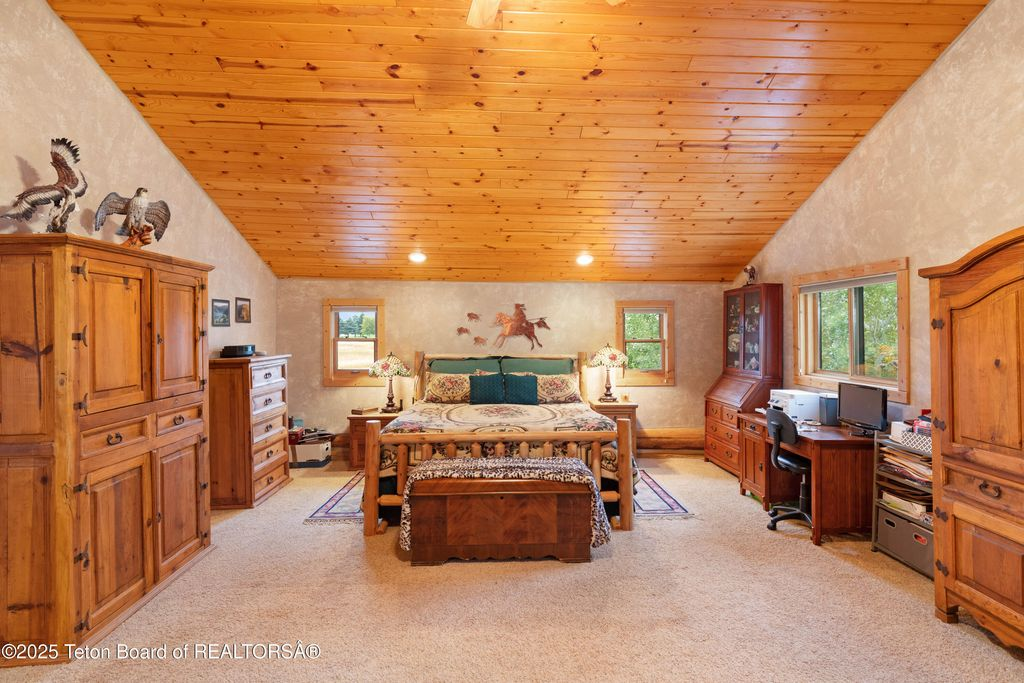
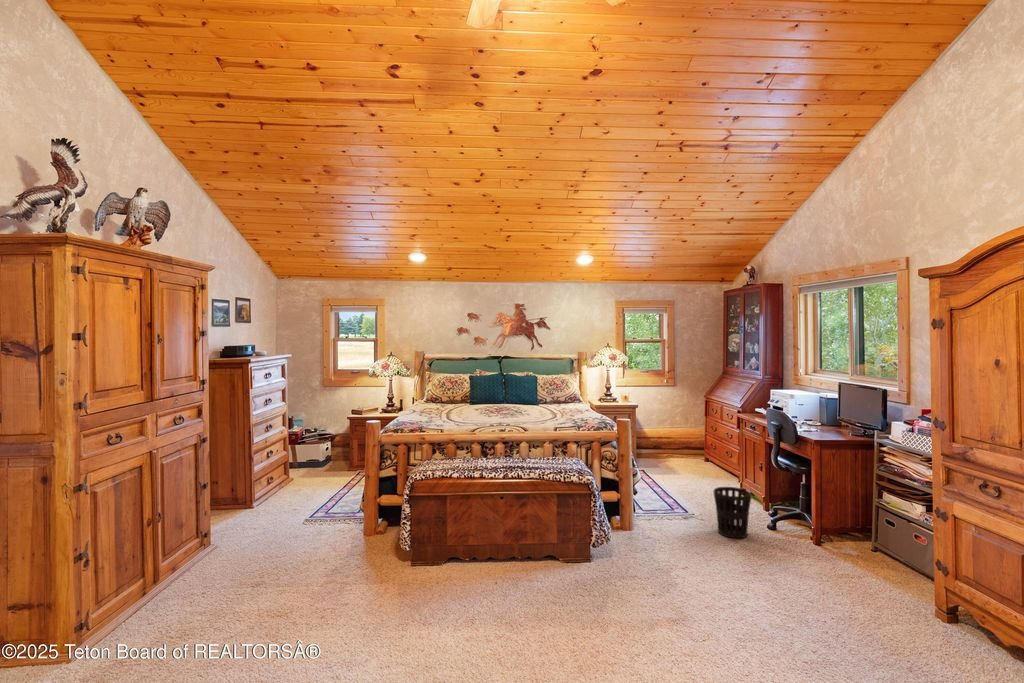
+ wastebasket (732, 512)
